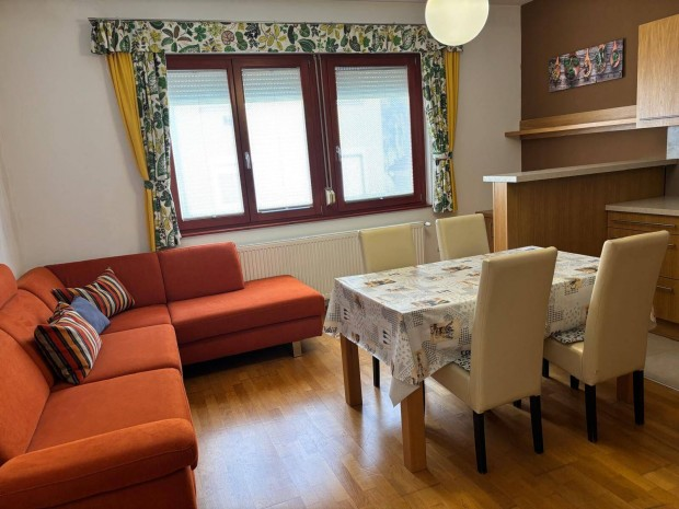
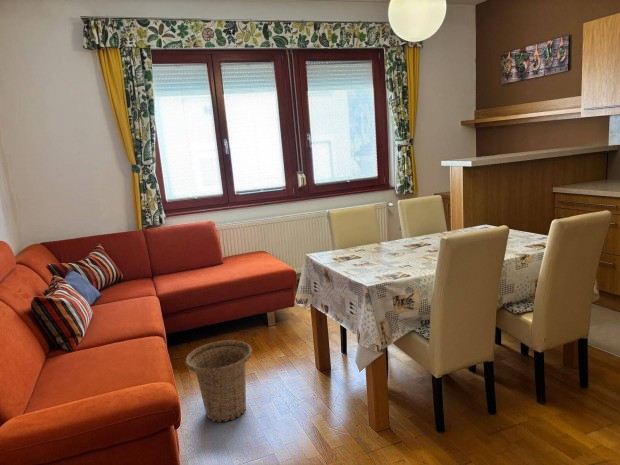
+ basket (222, 382)
